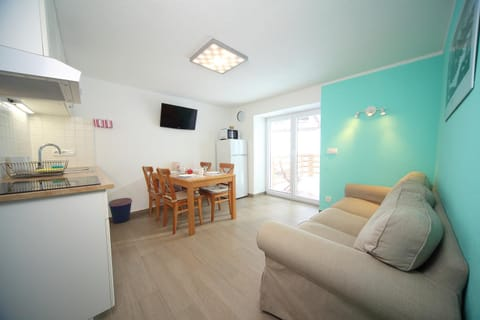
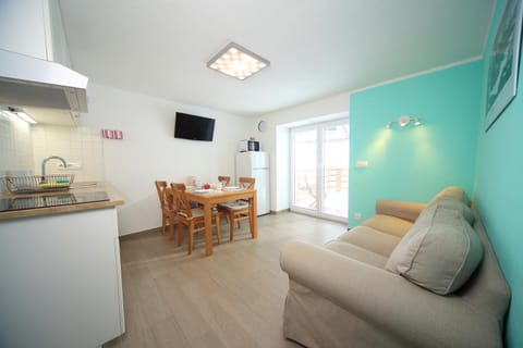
- coffee cup (121, 210)
